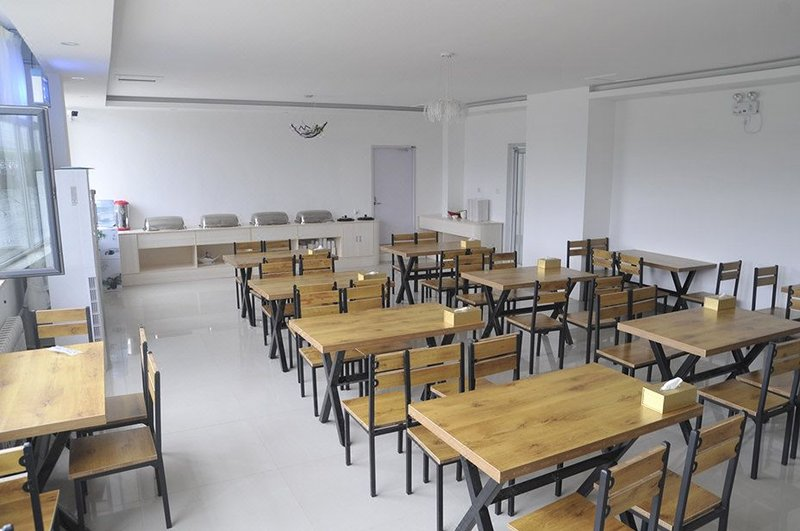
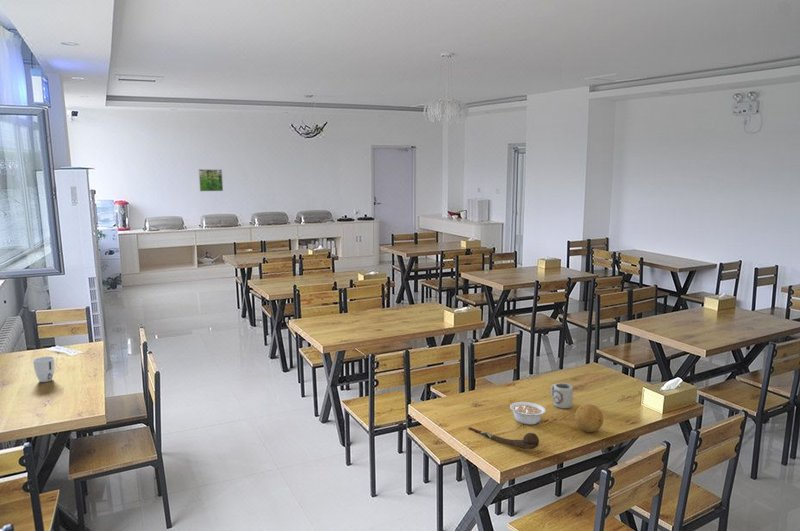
+ legume (528, 413)
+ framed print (210, 180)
+ fruit (589, 418)
+ cup (44, 369)
+ spoon (500, 437)
+ cup (560, 394)
